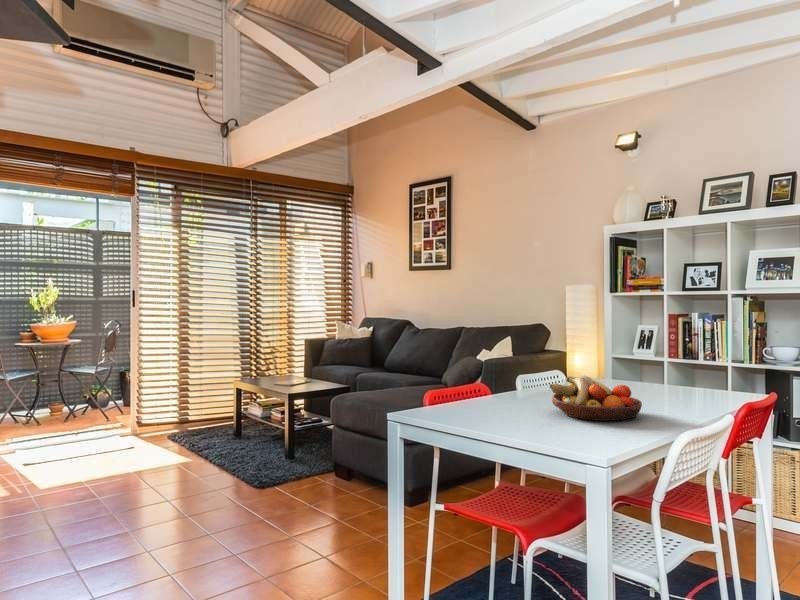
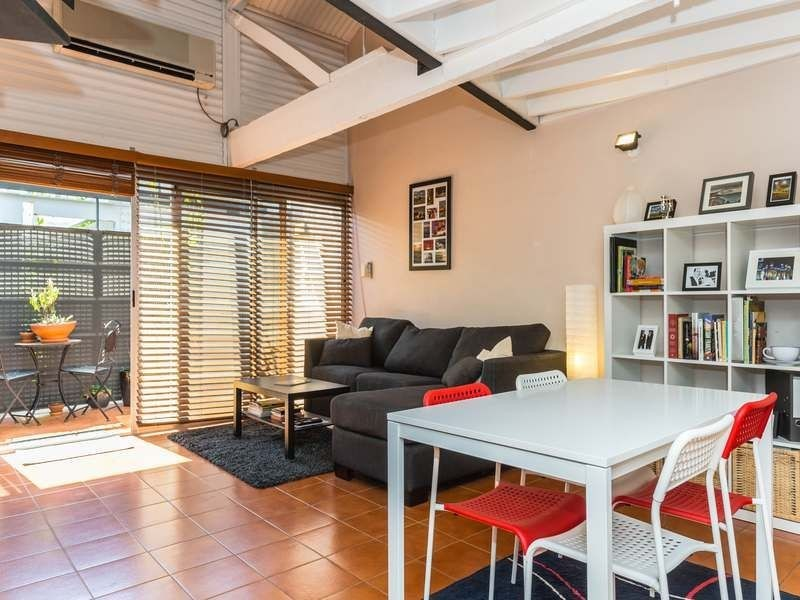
- fruit bowl (595, 395)
